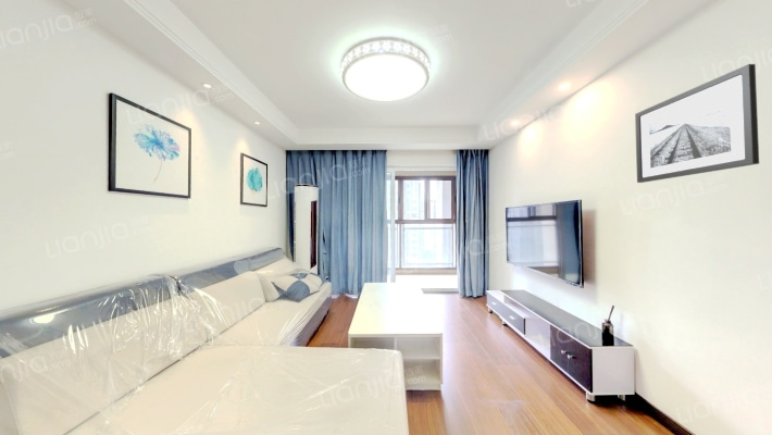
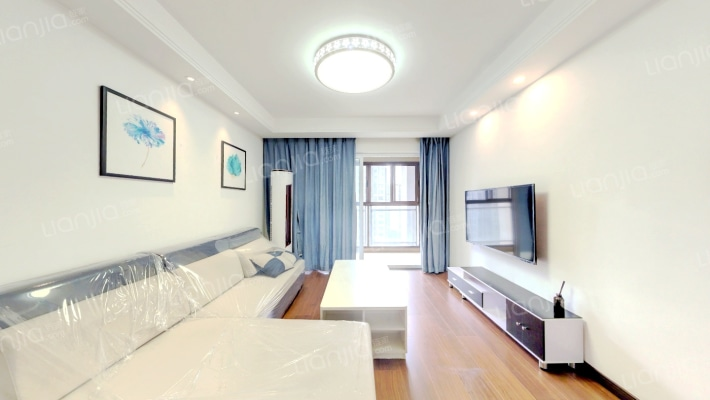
- wall art (685, 134)
